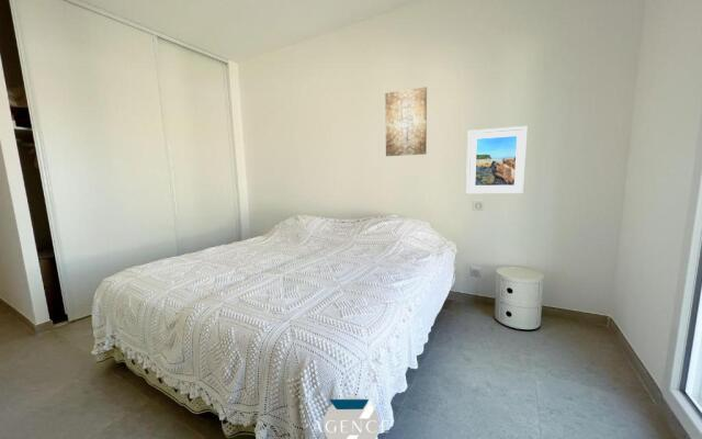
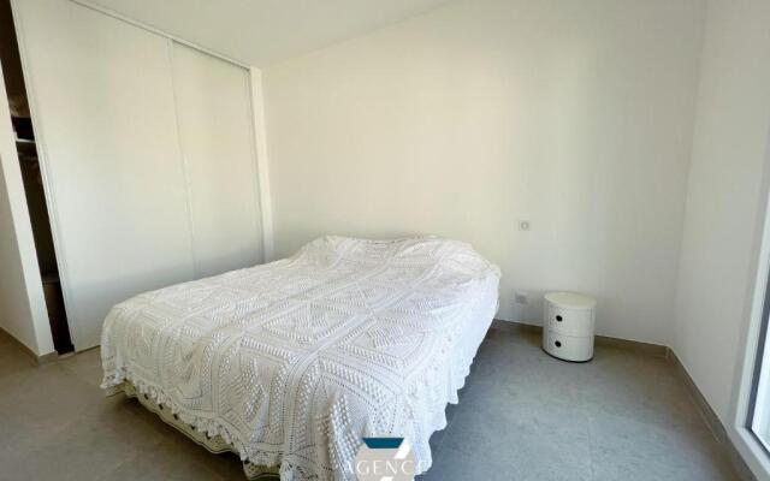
- wall art (405, 123)
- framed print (495, 161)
